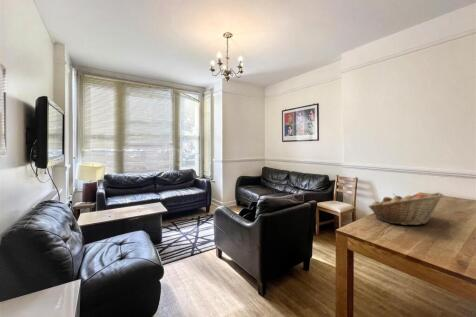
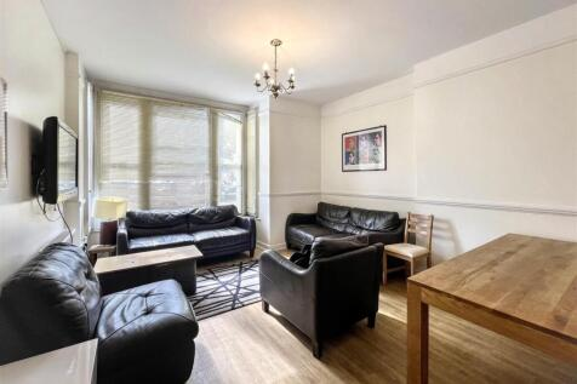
- fruit basket (404, 205)
